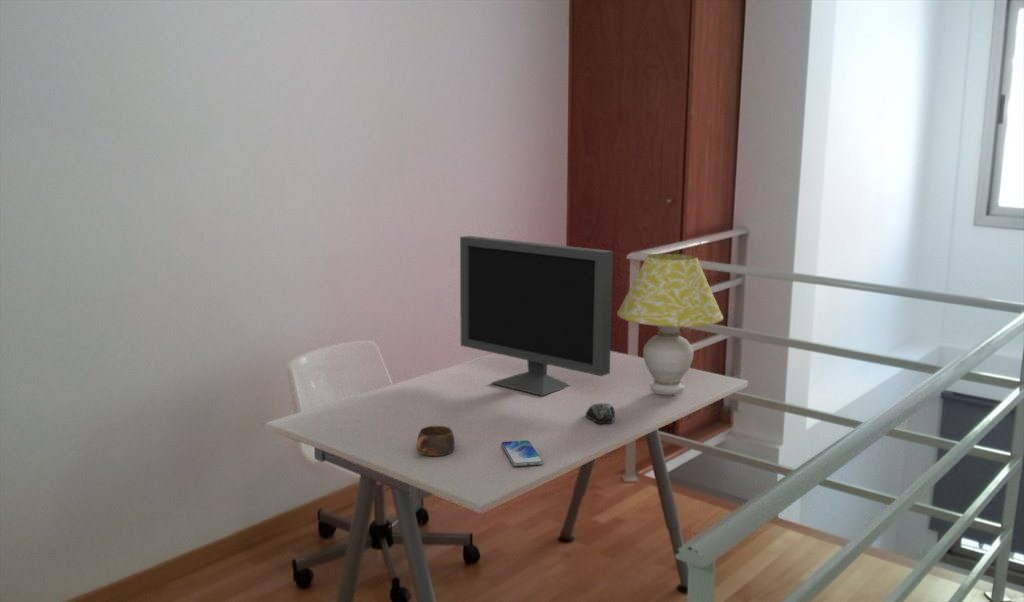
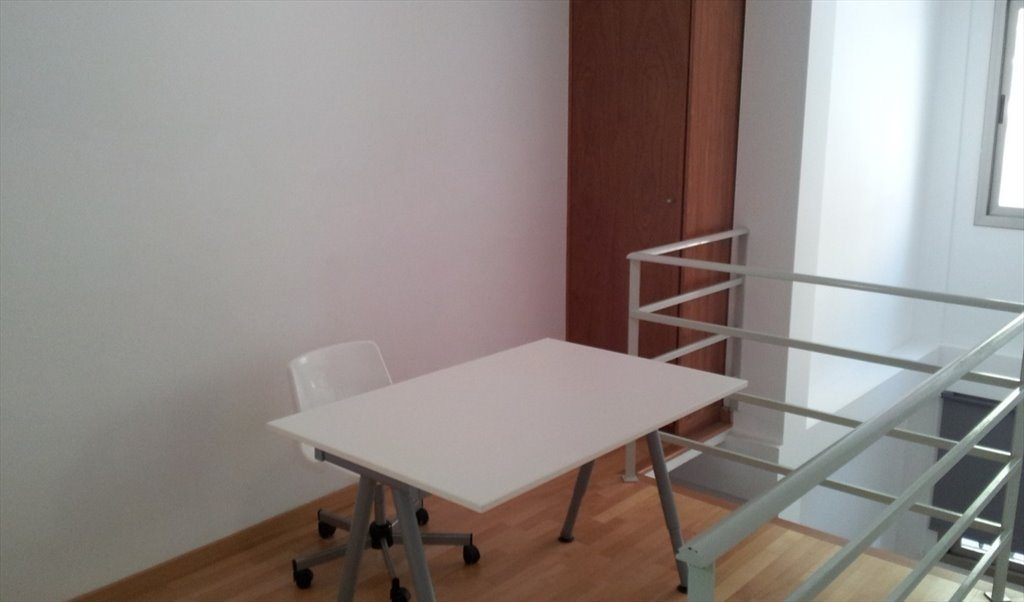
- cup (431, 441)
- monitor (531, 314)
- computer mouse (600, 411)
- smartphone (521, 452)
- table lamp (669, 326)
